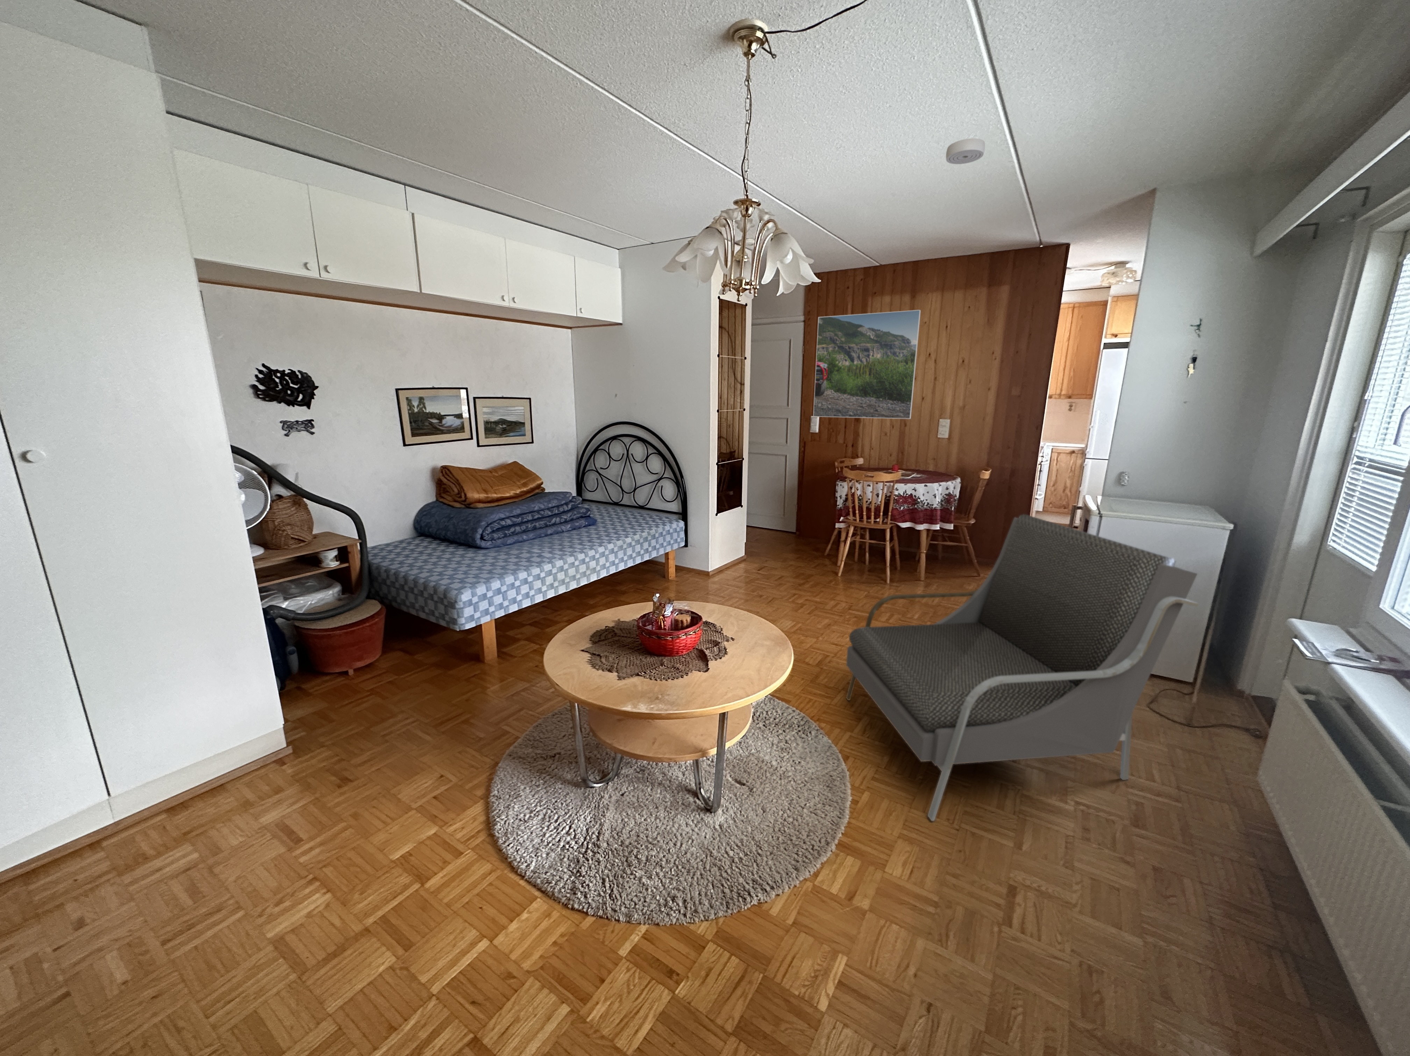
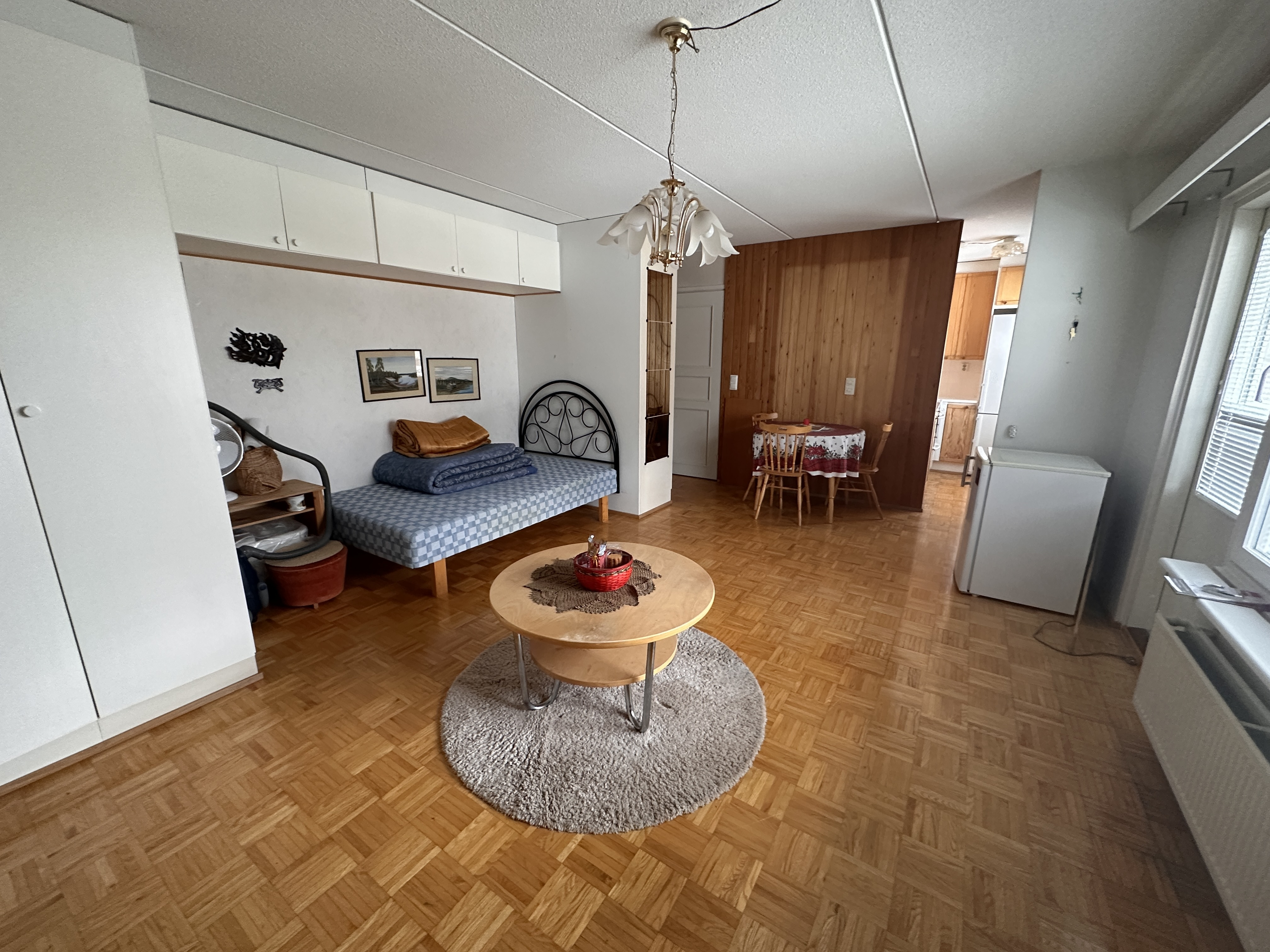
- smoke detector (965, 152)
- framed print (864, 367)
- armchair (988, 643)
